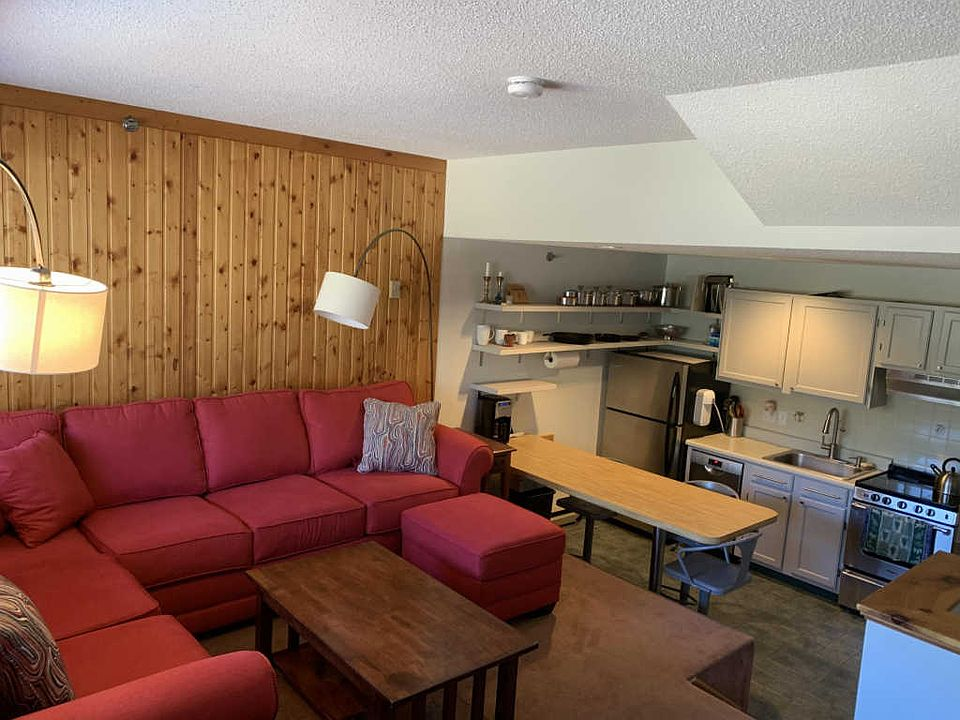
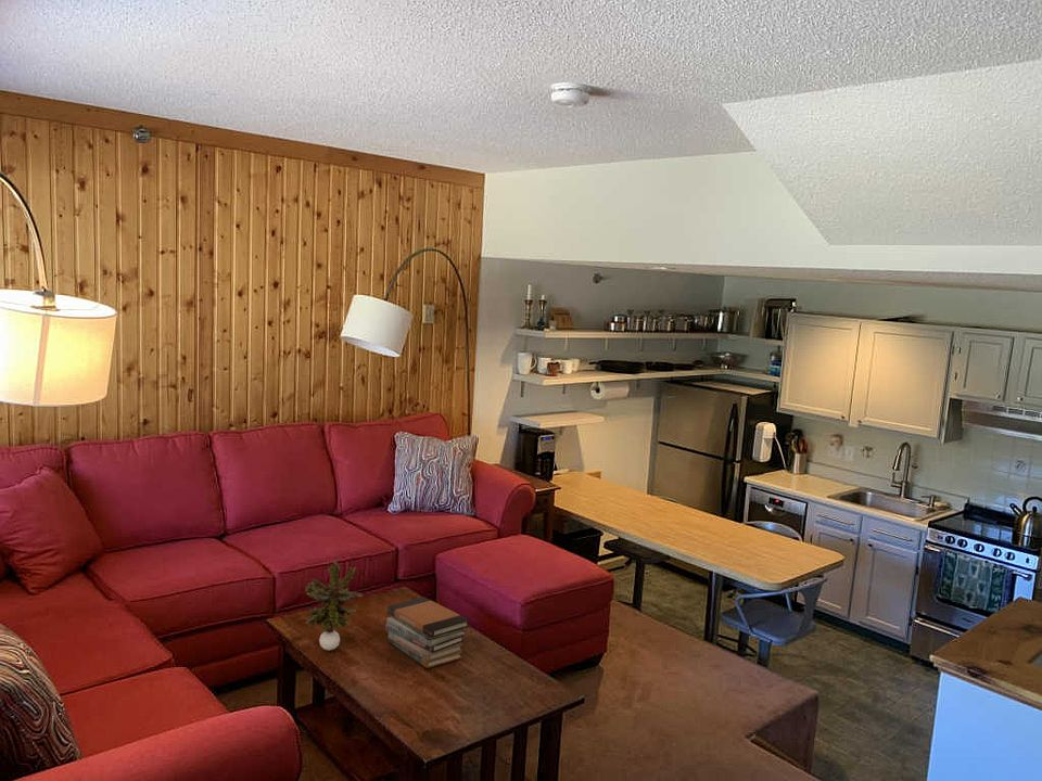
+ potted plant (334, 605)
+ book stack (425, 630)
